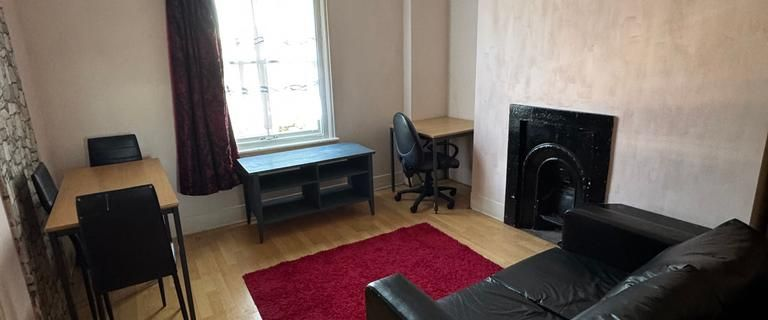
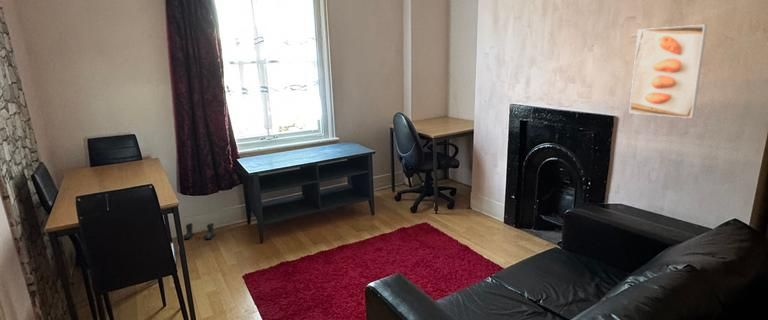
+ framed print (665, 72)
+ boots (193, 233)
